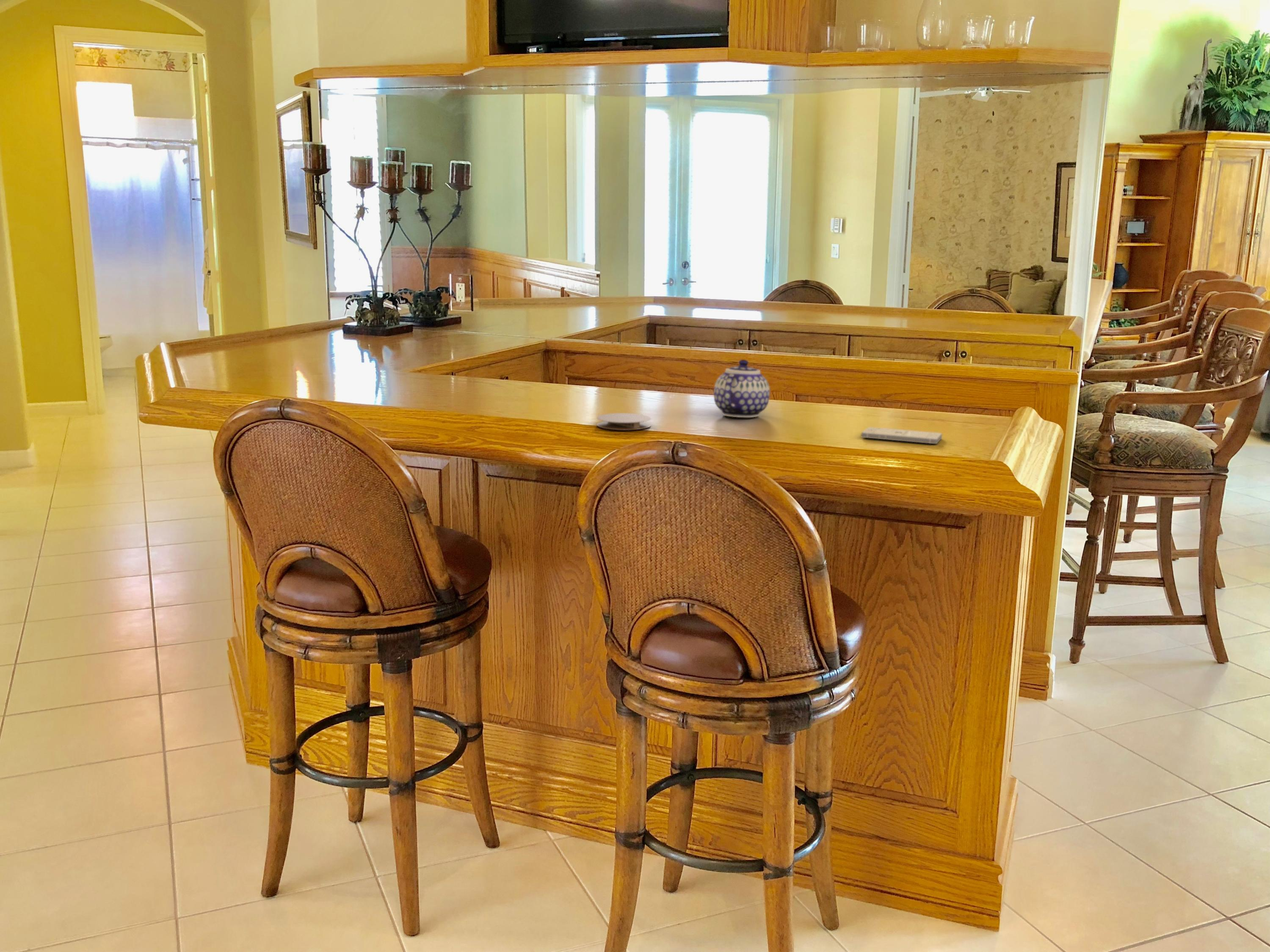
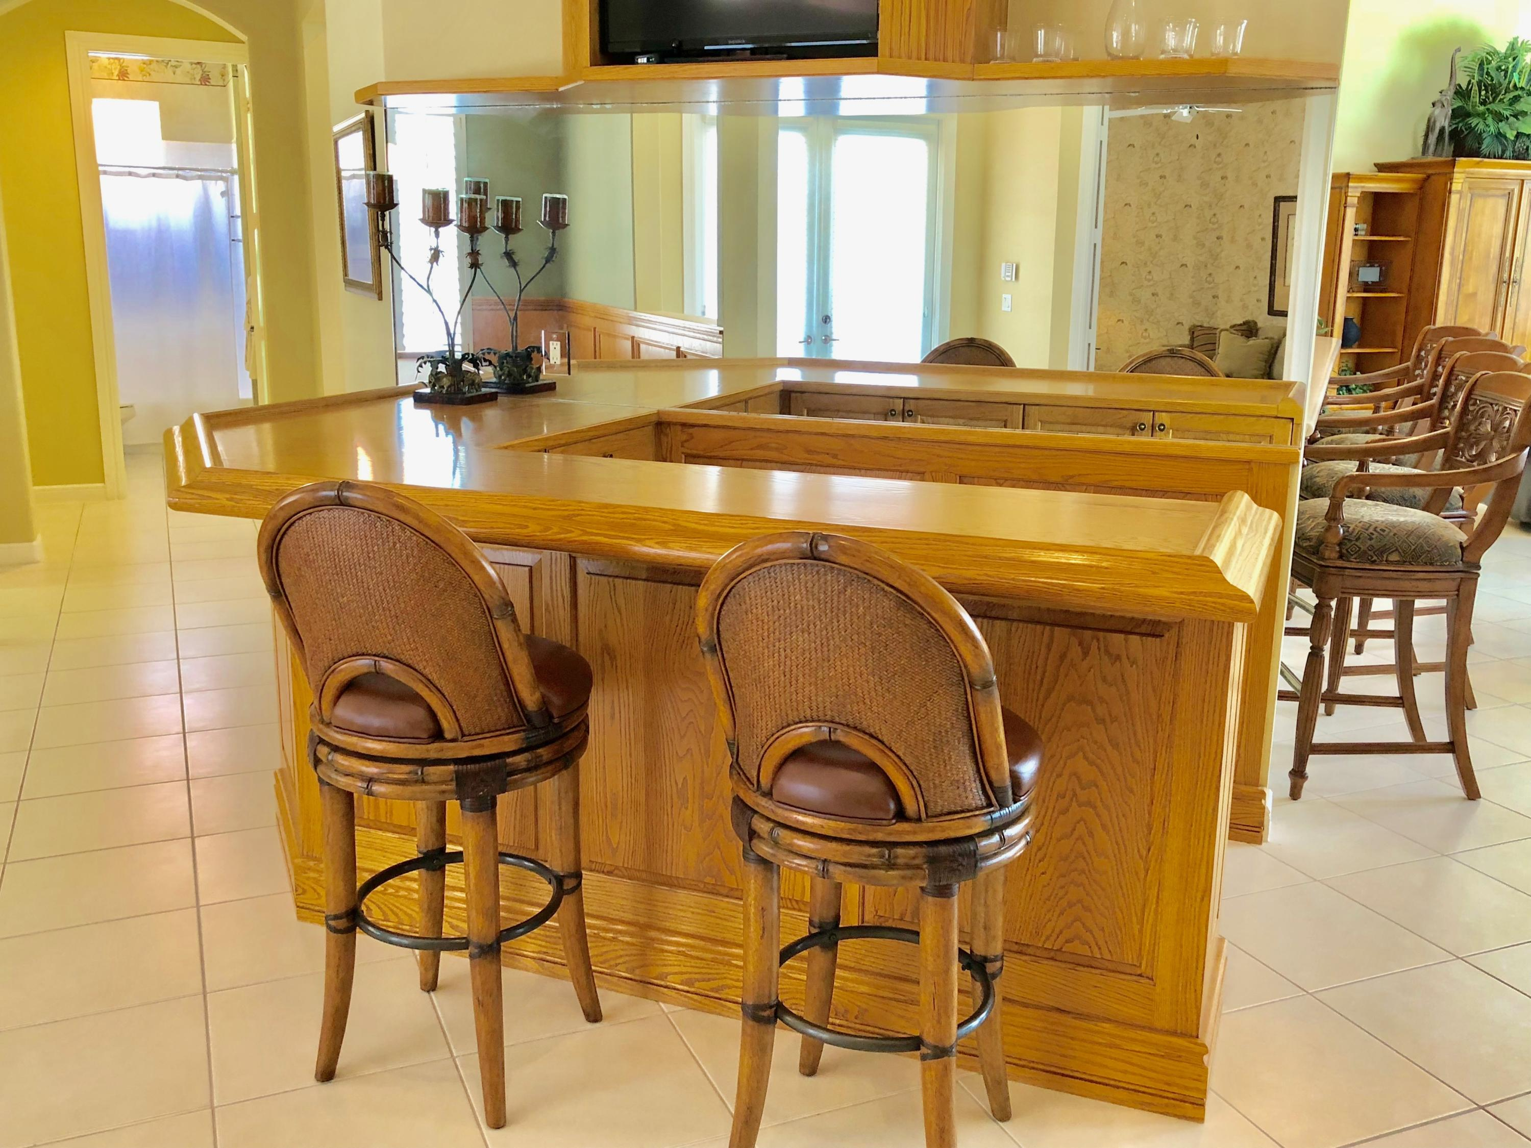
- coaster (624, 421)
- smartphone (901, 435)
- teapot (742, 388)
